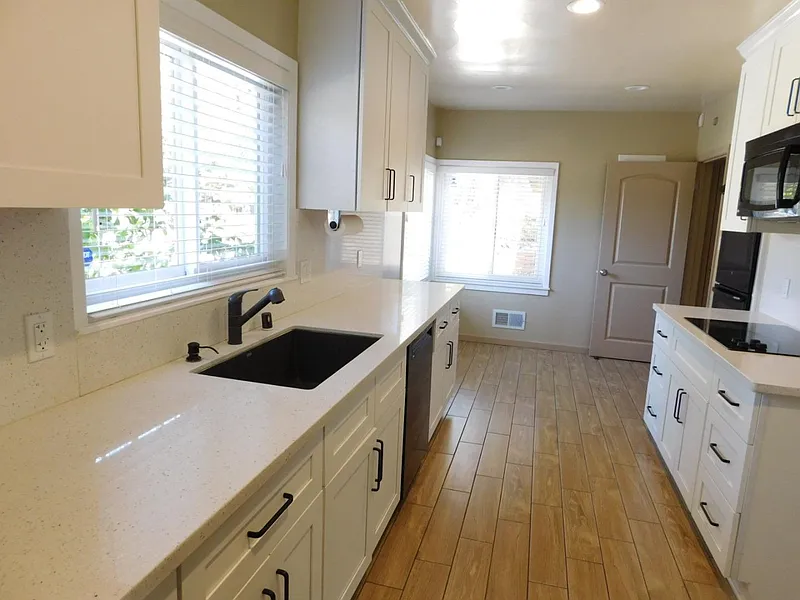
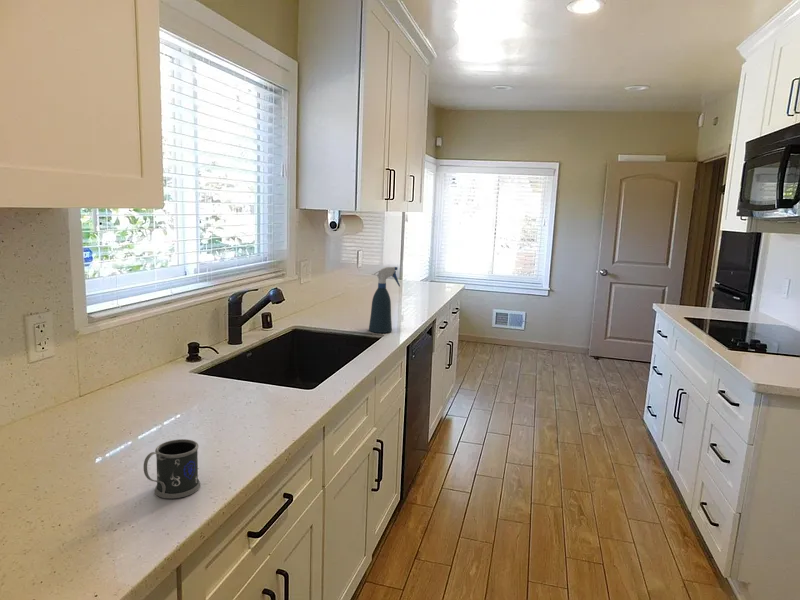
+ spray bottle (382, 298)
+ mug (169, 468)
